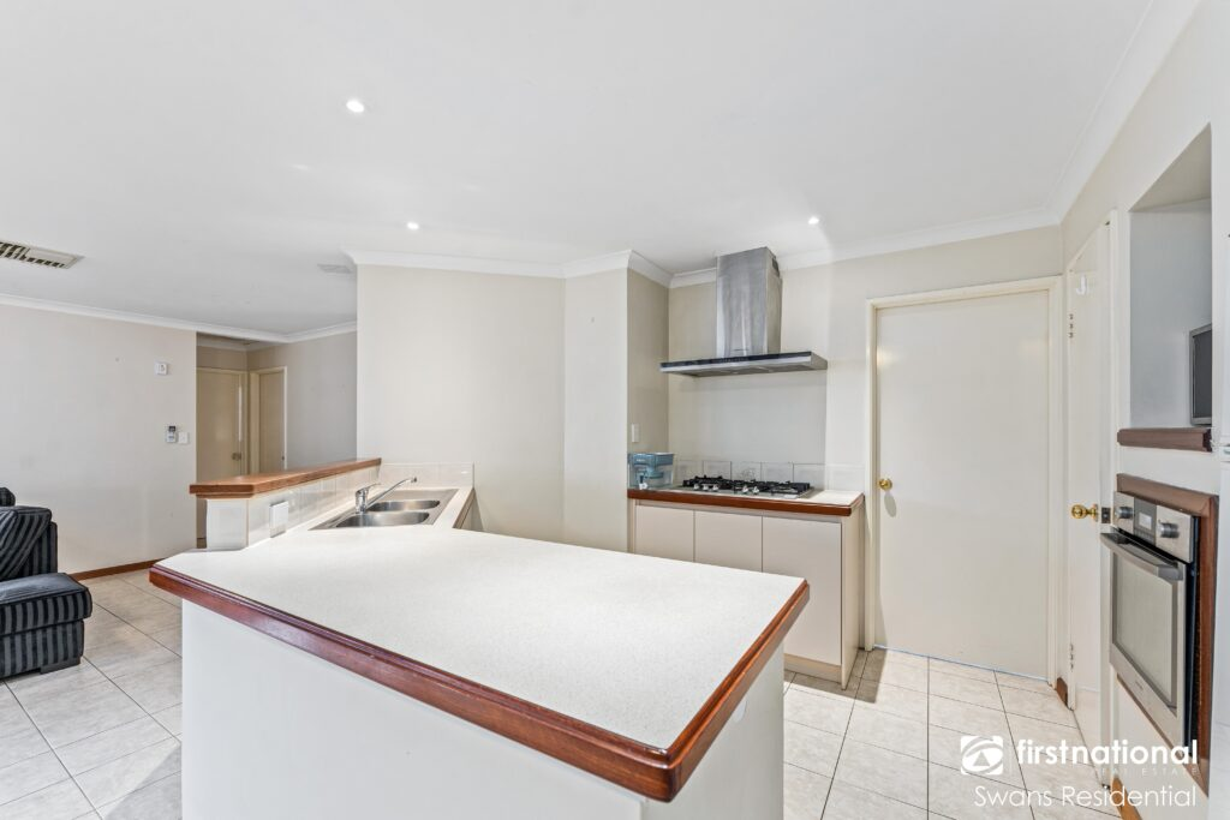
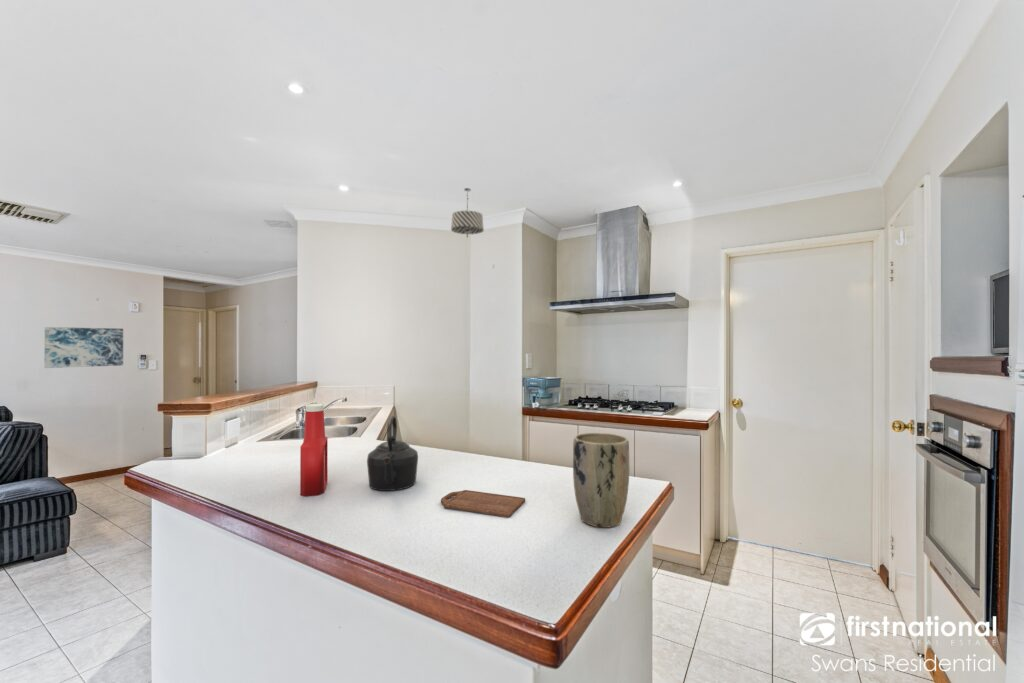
+ kettle (391, 453)
+ plant pot (600, 478)
+ soap bottle (314, 446)
+ cutting board (480, 501)
+ wall art (85, 347)
+ pendant light (467, 213)
